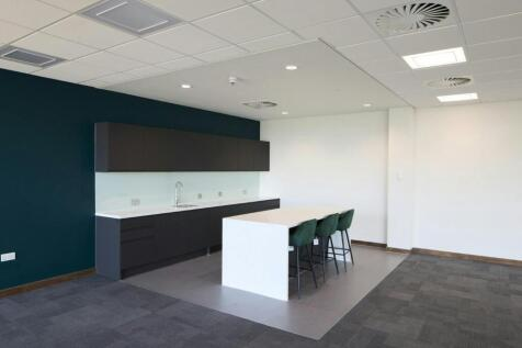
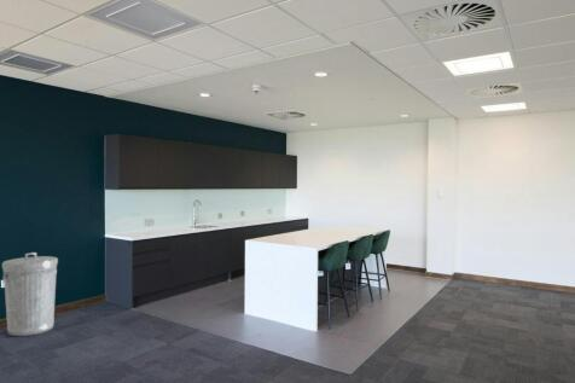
+ trash can (30, 291)
